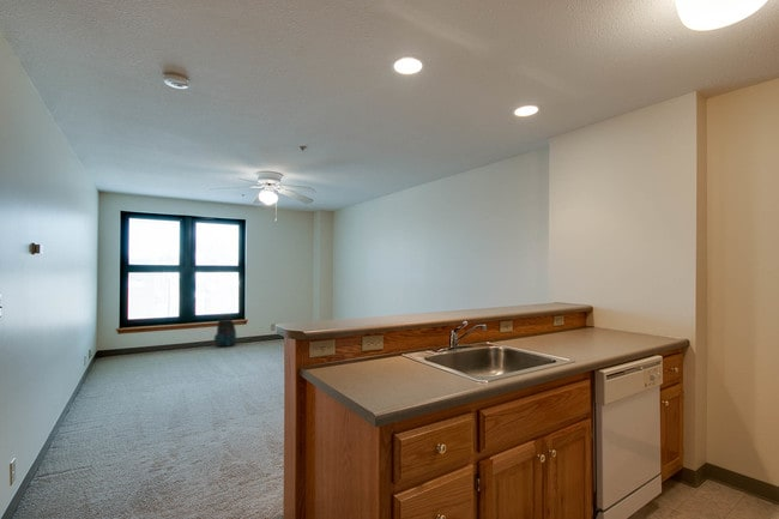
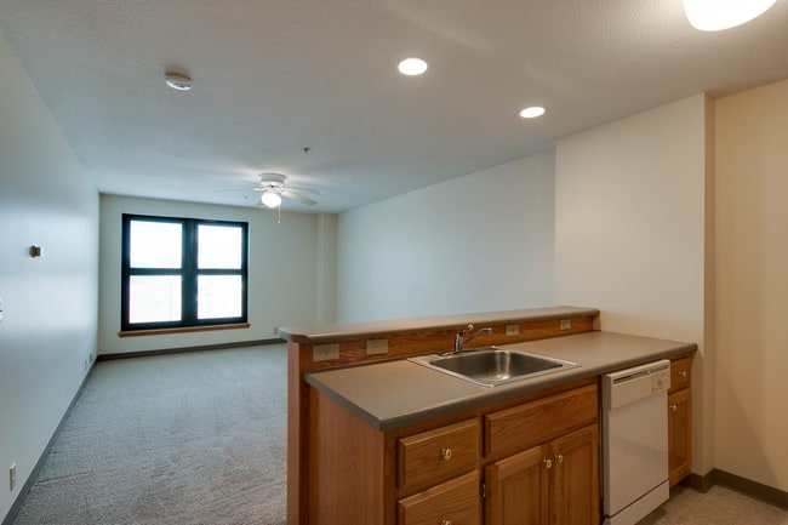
- vacuum cleaner (225, 331)
